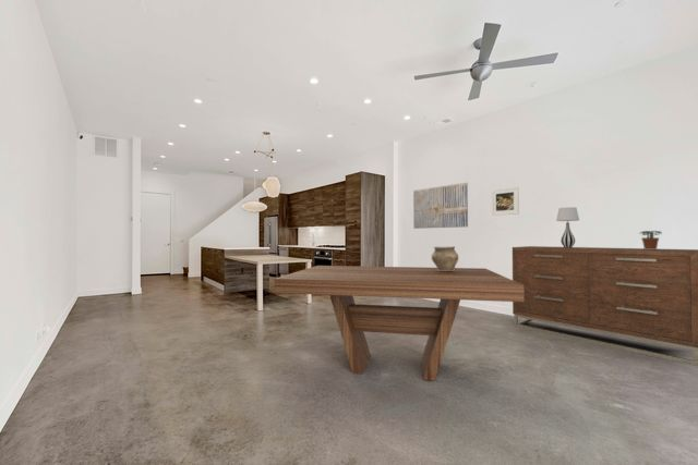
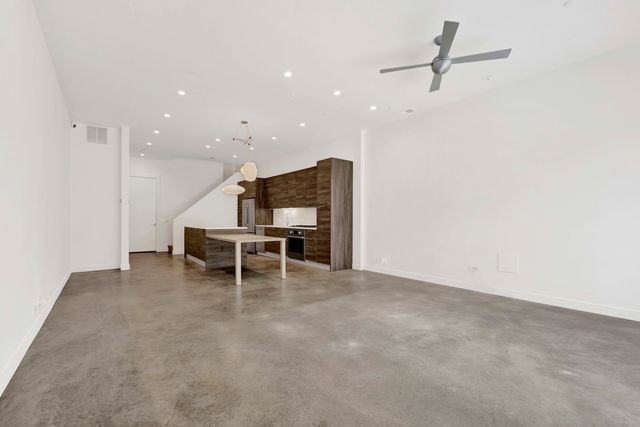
- dining table (394, 319)
- dresser (594, 293)
- pottery vessel (444, 258)
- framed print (504, 201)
- wall art (438, 207)
- potted plant (651, 240)
- table lamp (567, 228)
